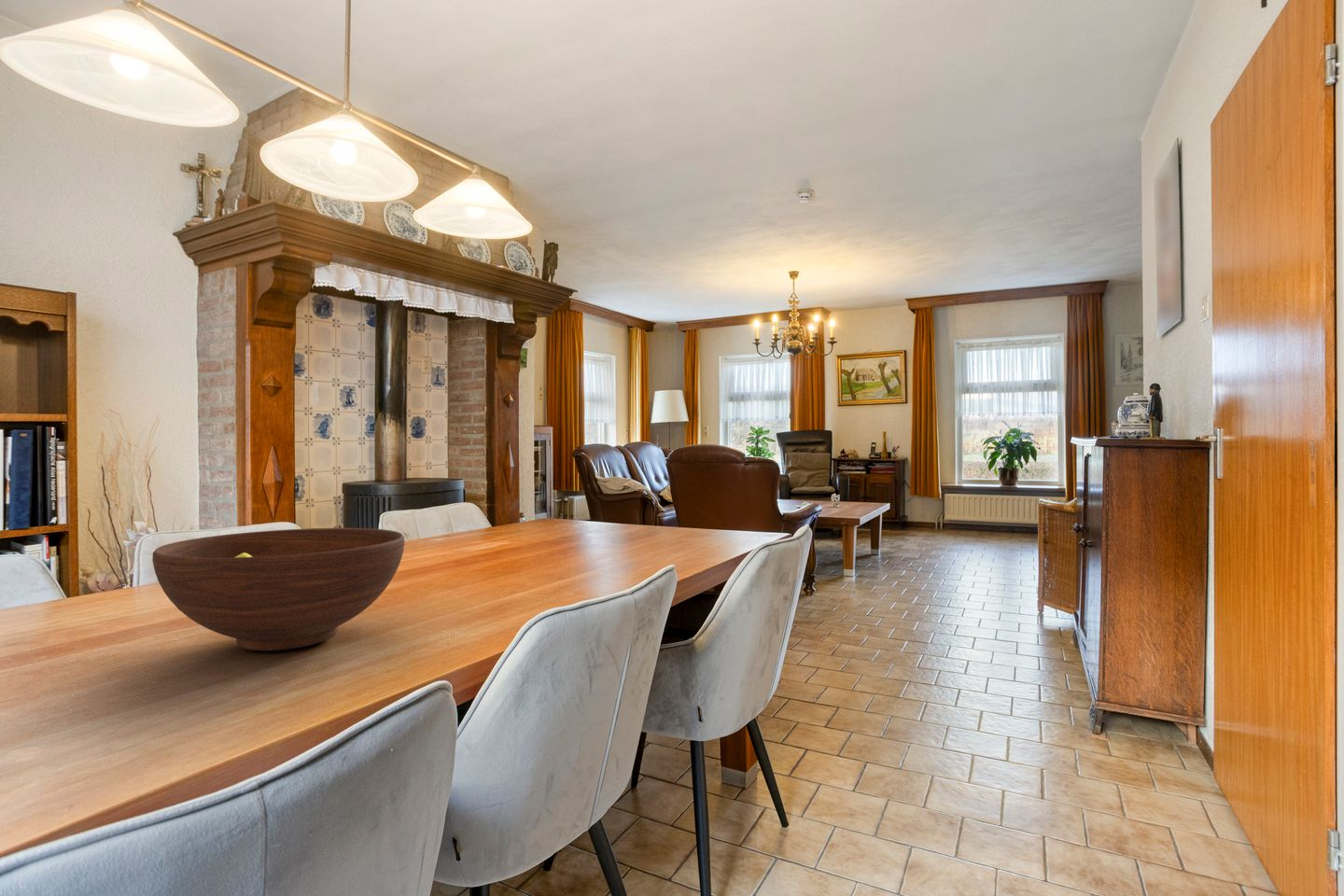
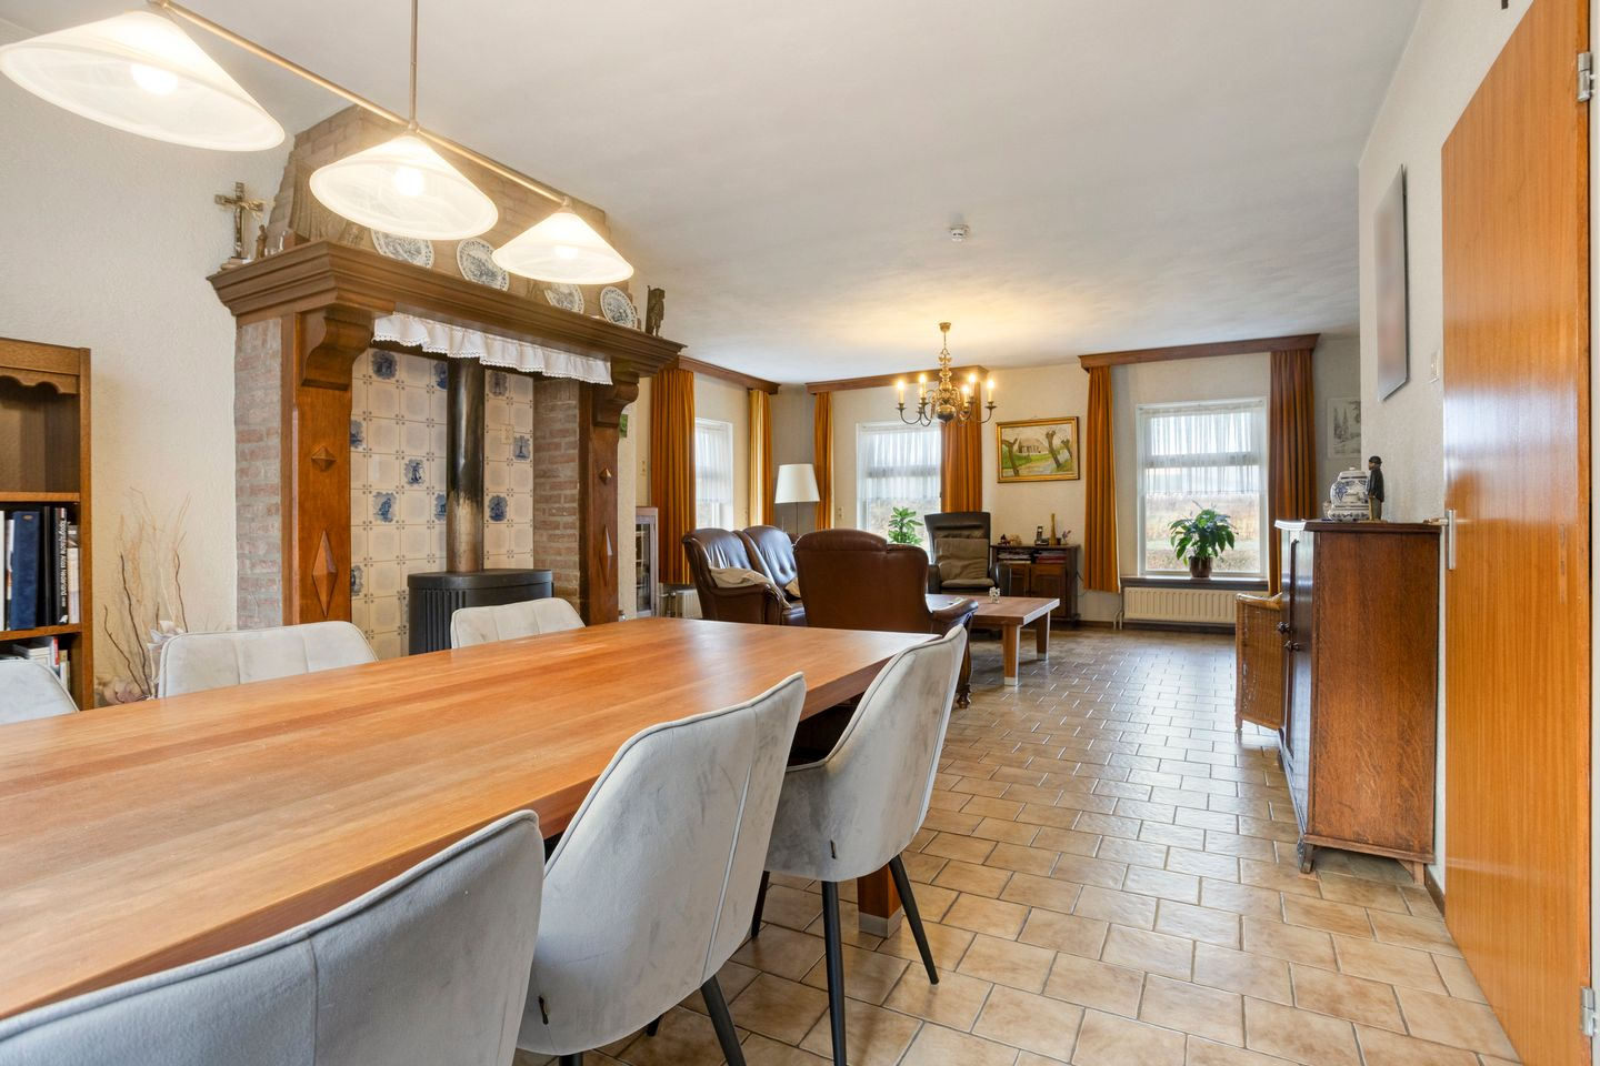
- fruit bowl (288, 591)
